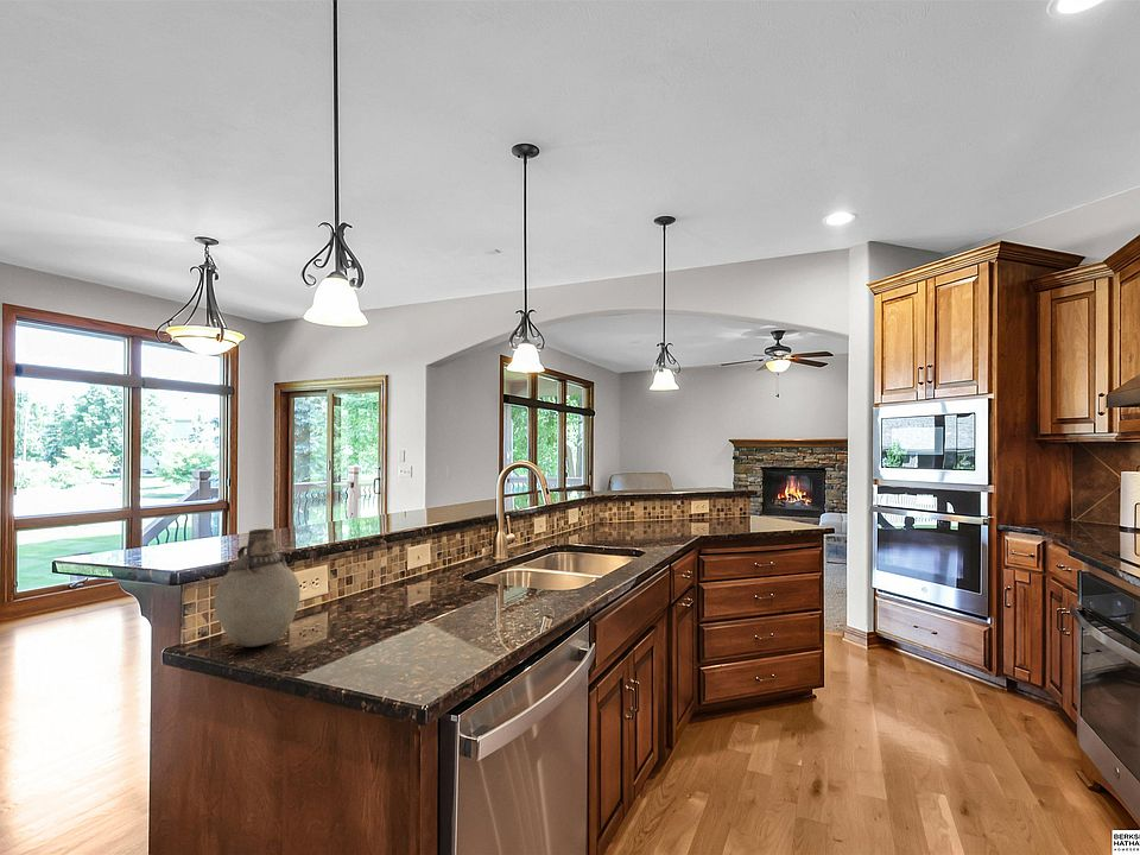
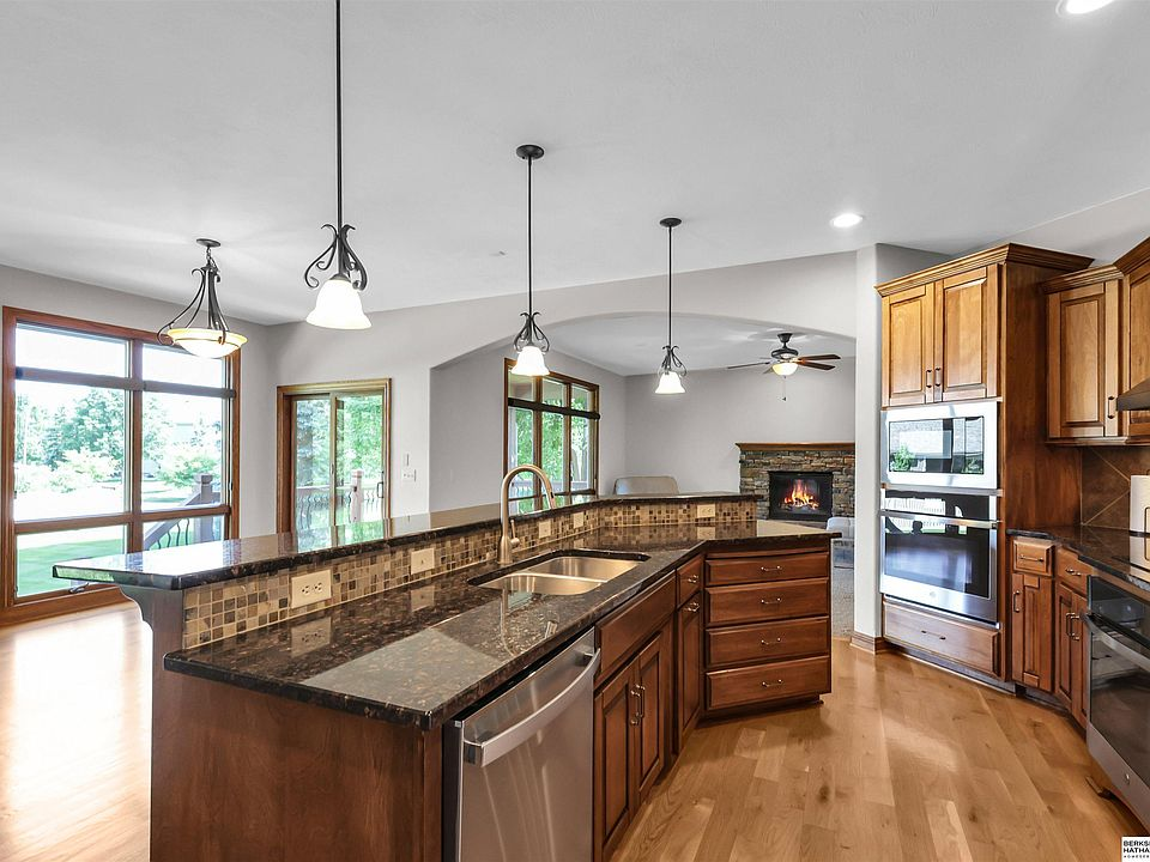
- vase (258, 585)
